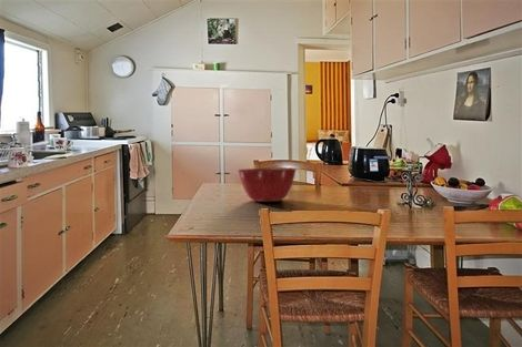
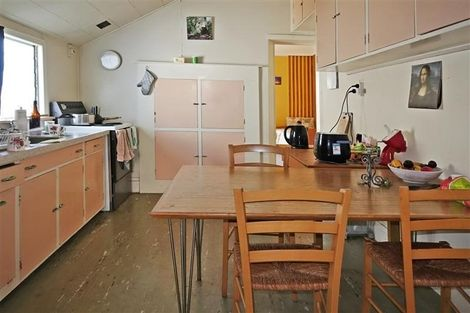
- mixing bowl (267, 184)
